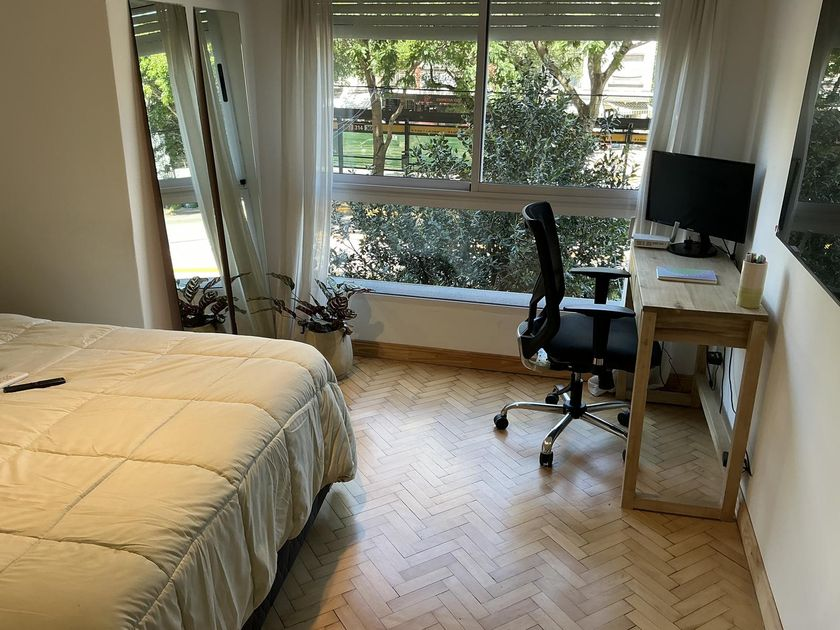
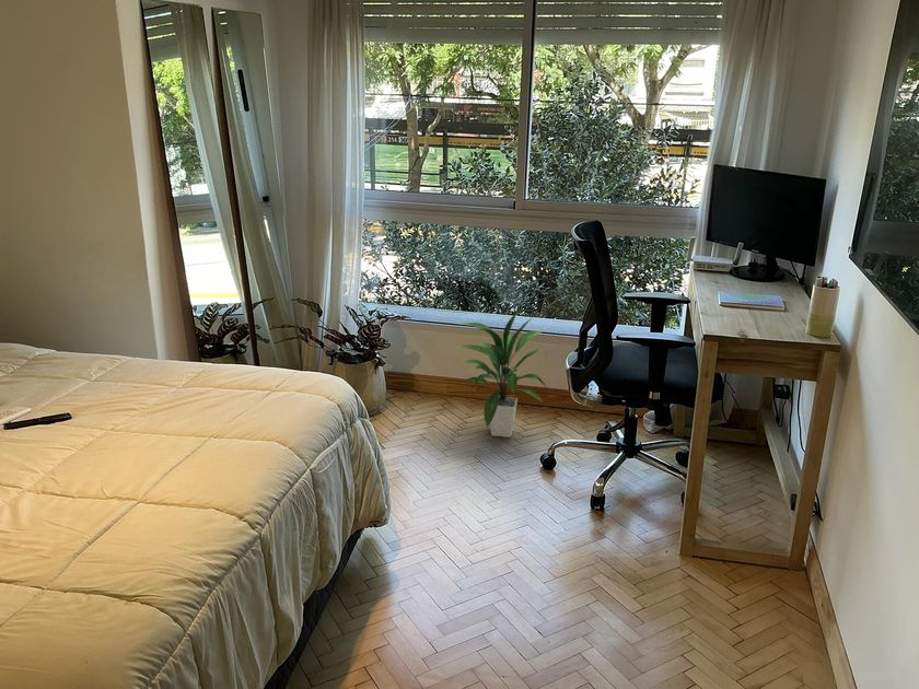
+ indoor plant (500, 374)
